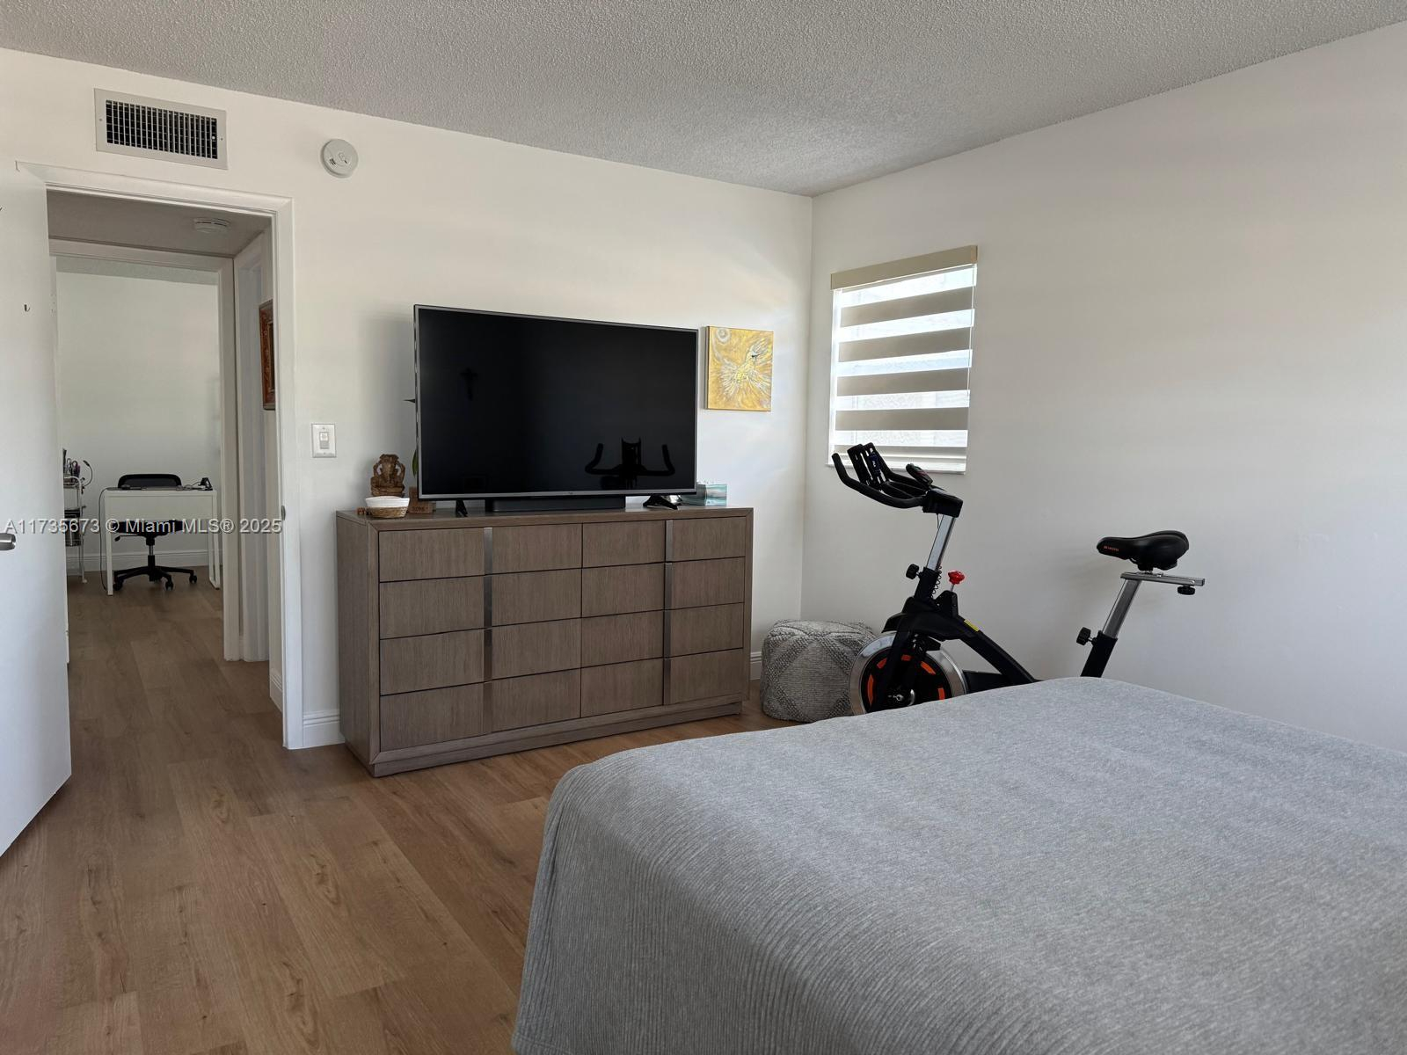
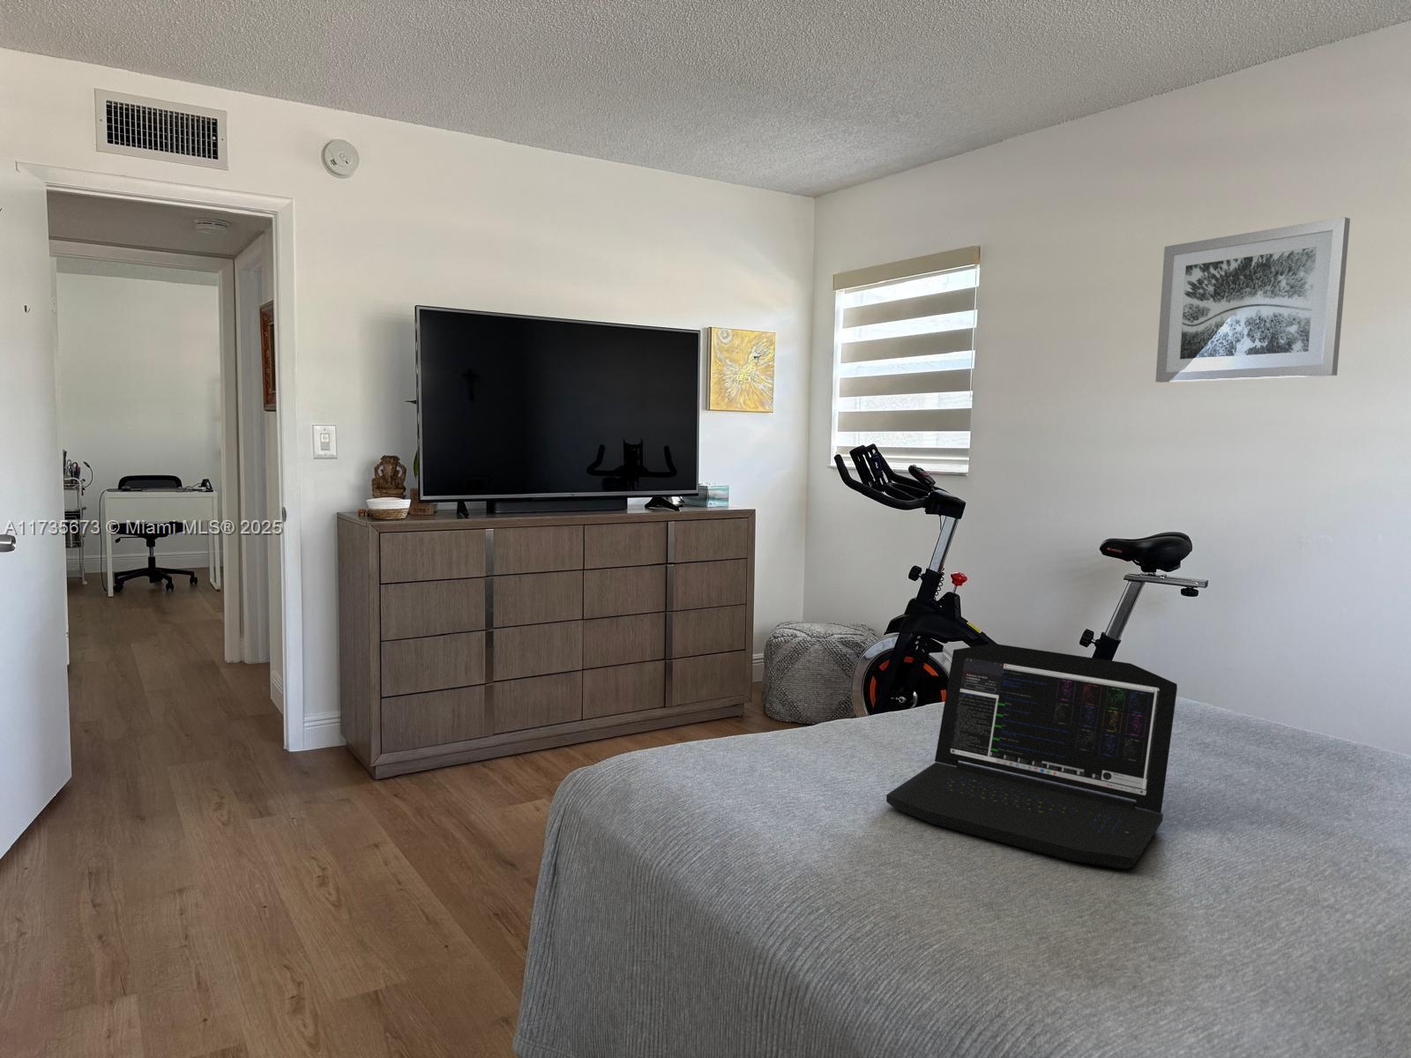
+ laptop (1029, 741)
+ wall art (1244, 306)
